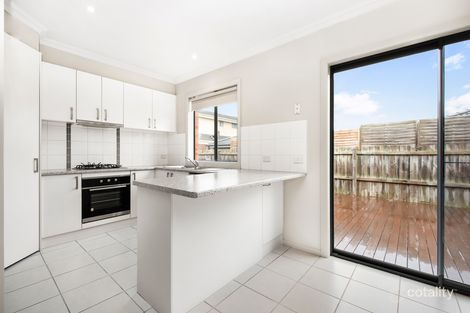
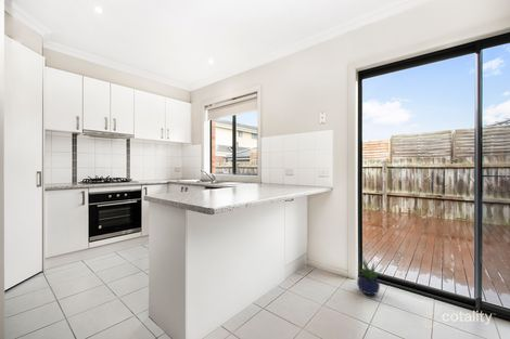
+ potted plant (370, 275)
